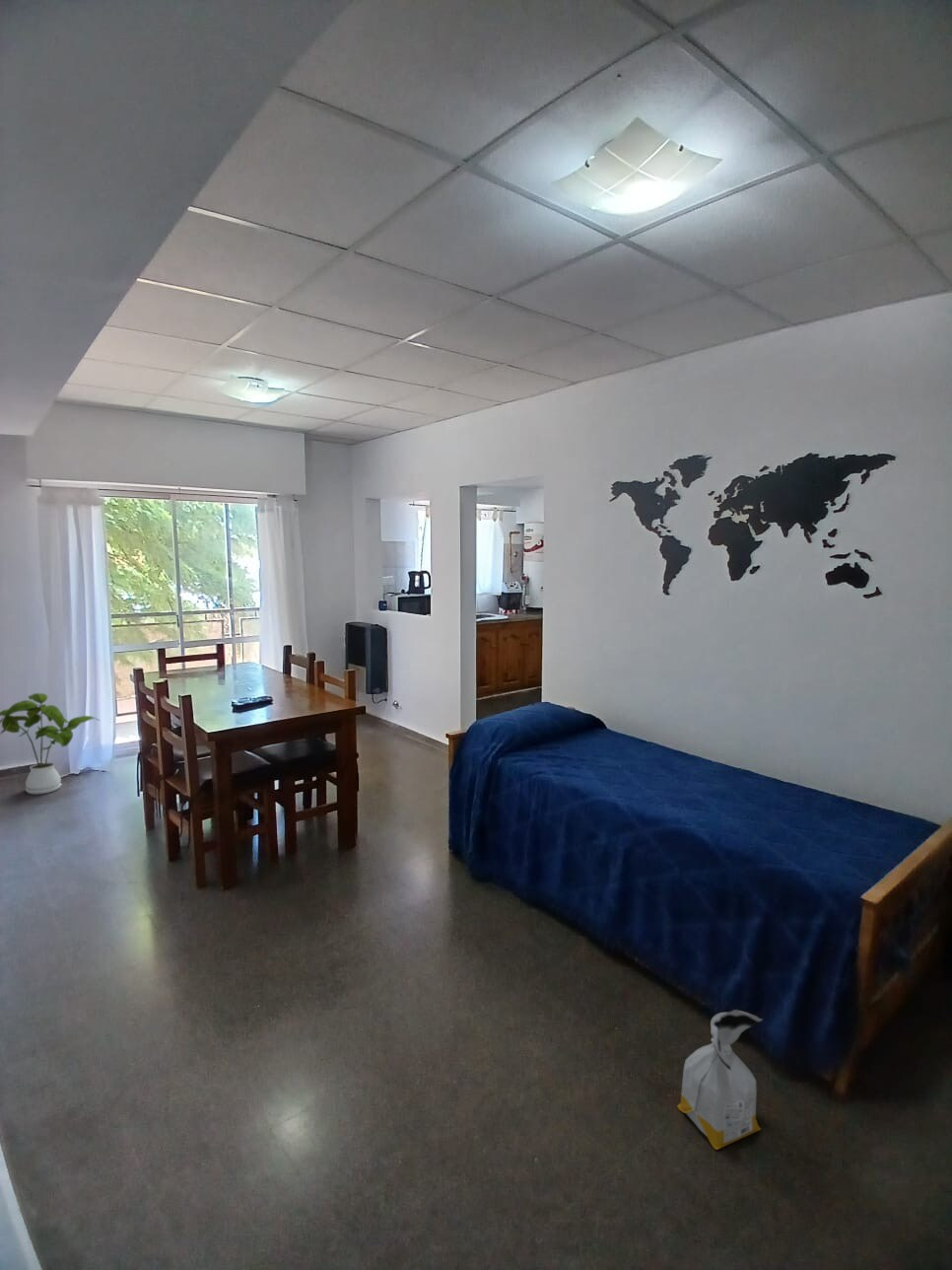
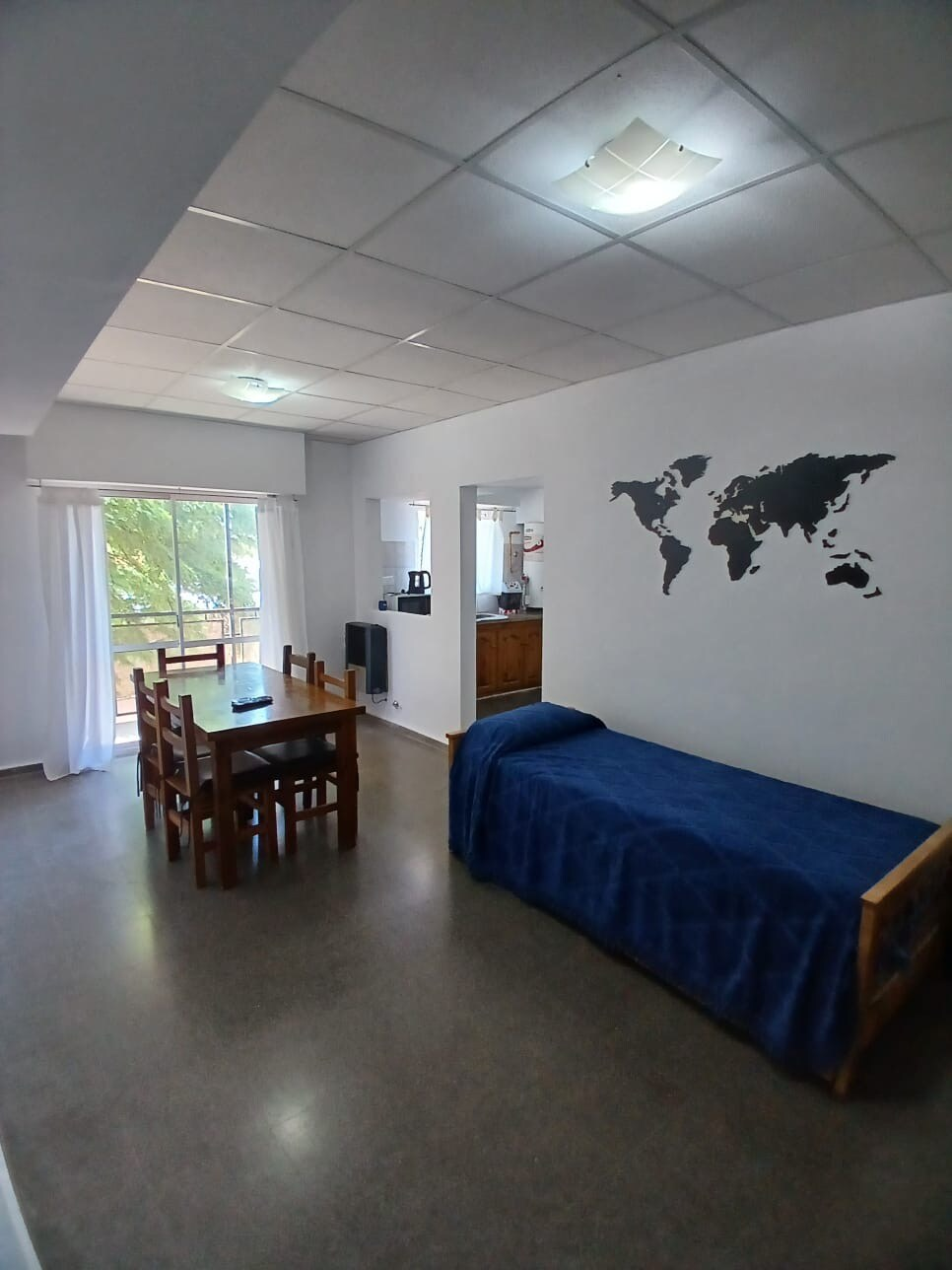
- house plant (41, 742)
- bag (722, 1064)
